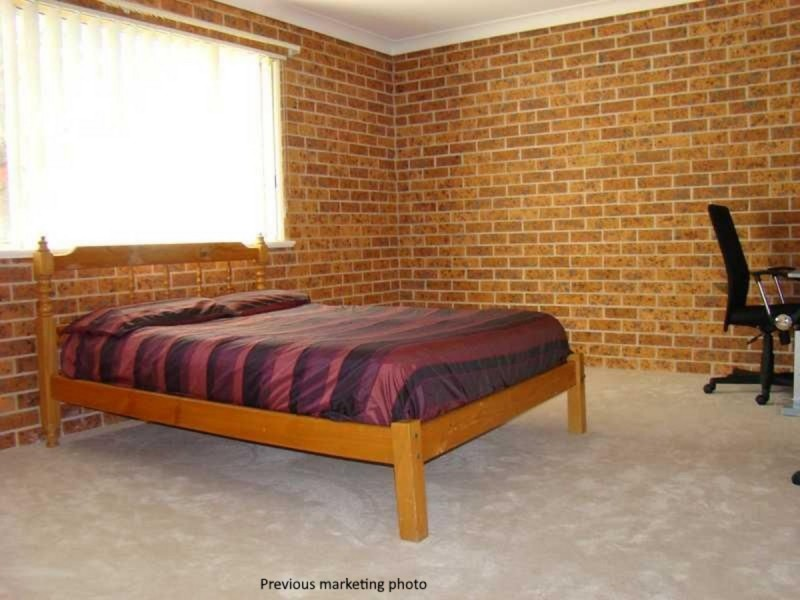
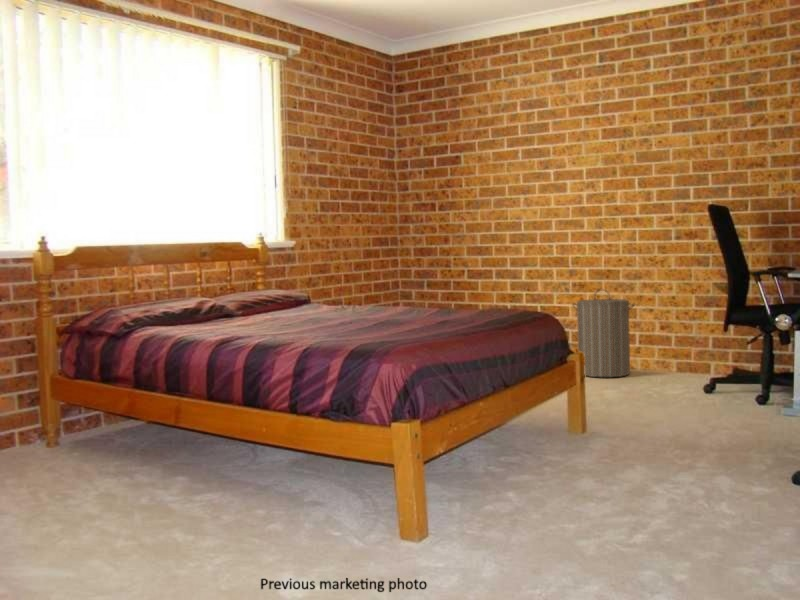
+ laundry hamper (603, 331)
